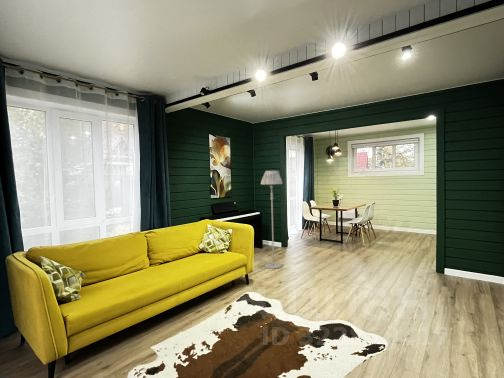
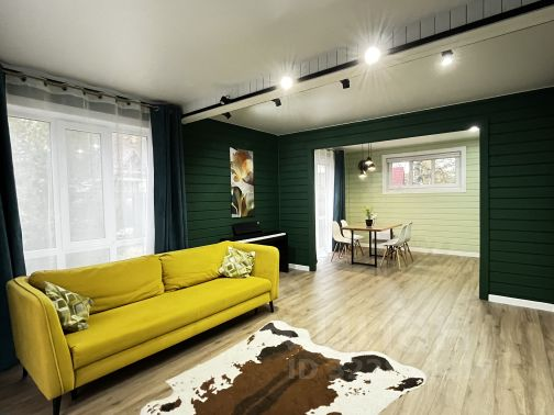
- floor lamp (272, 218)
